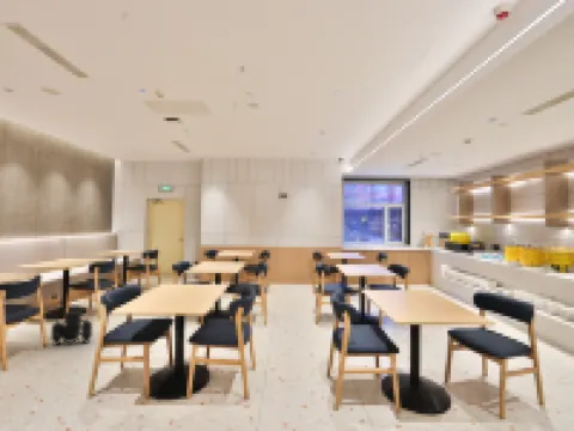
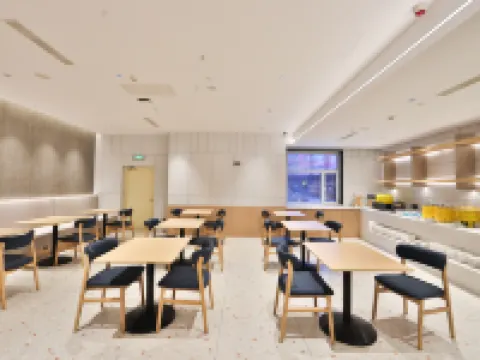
- backpack (71, 324)
